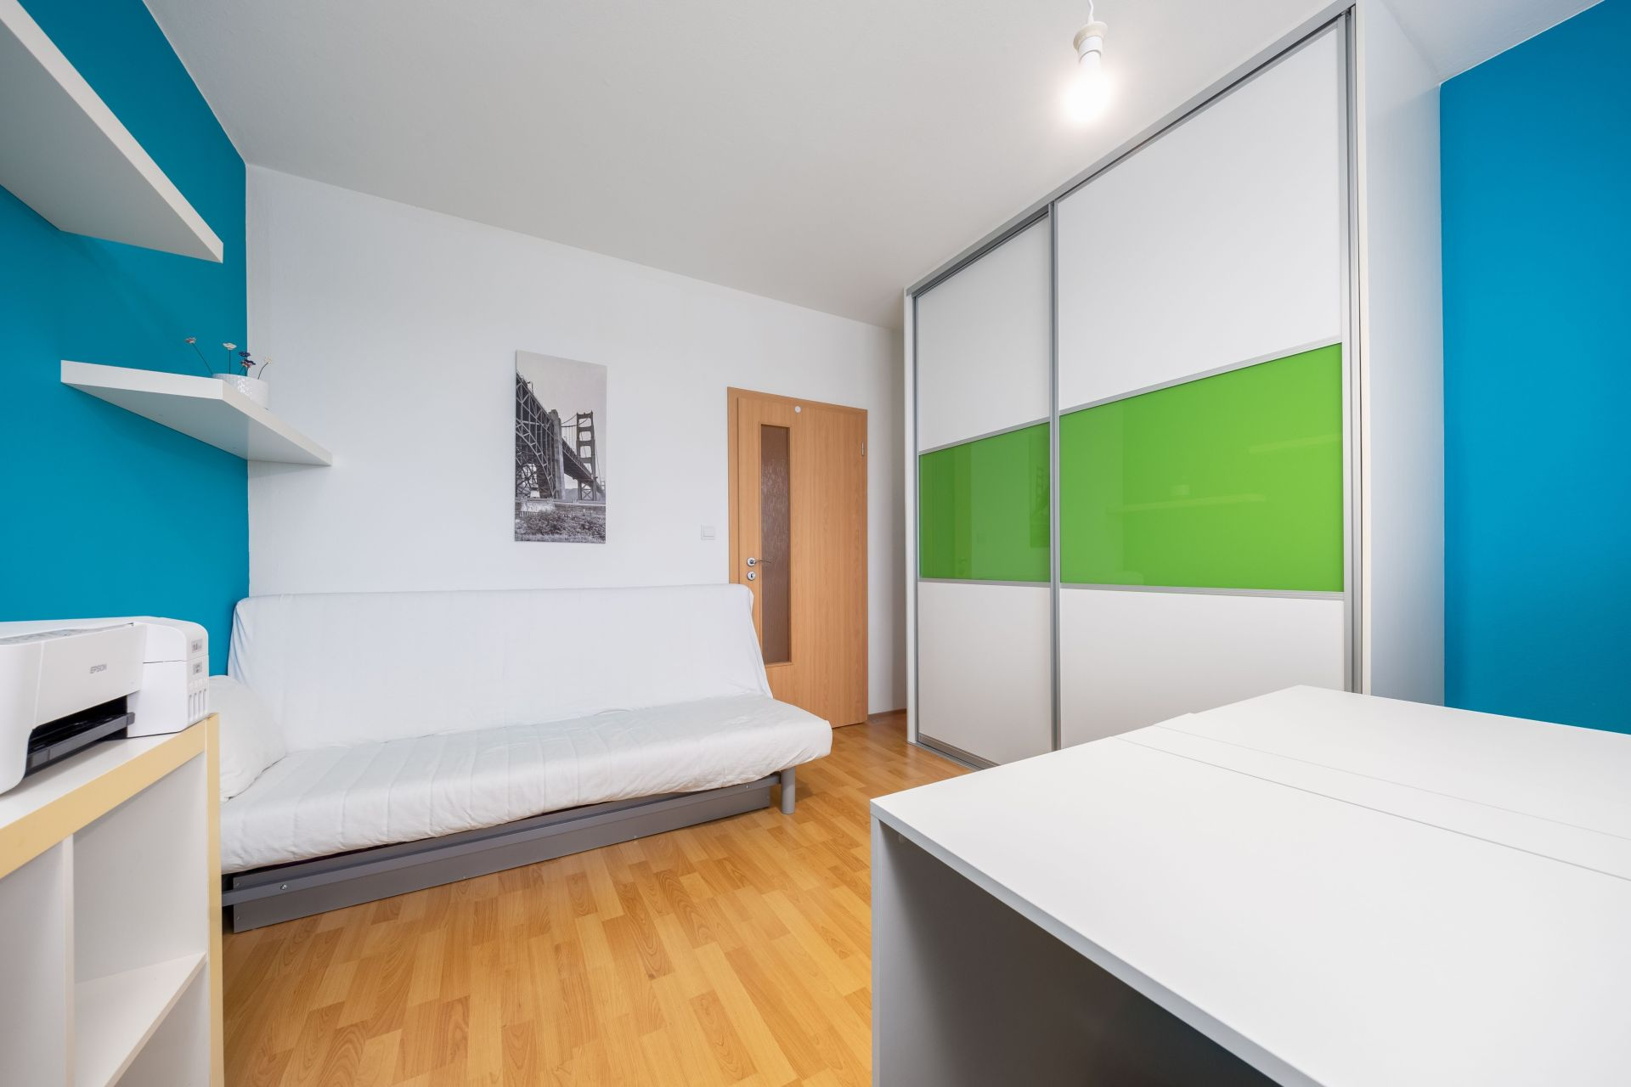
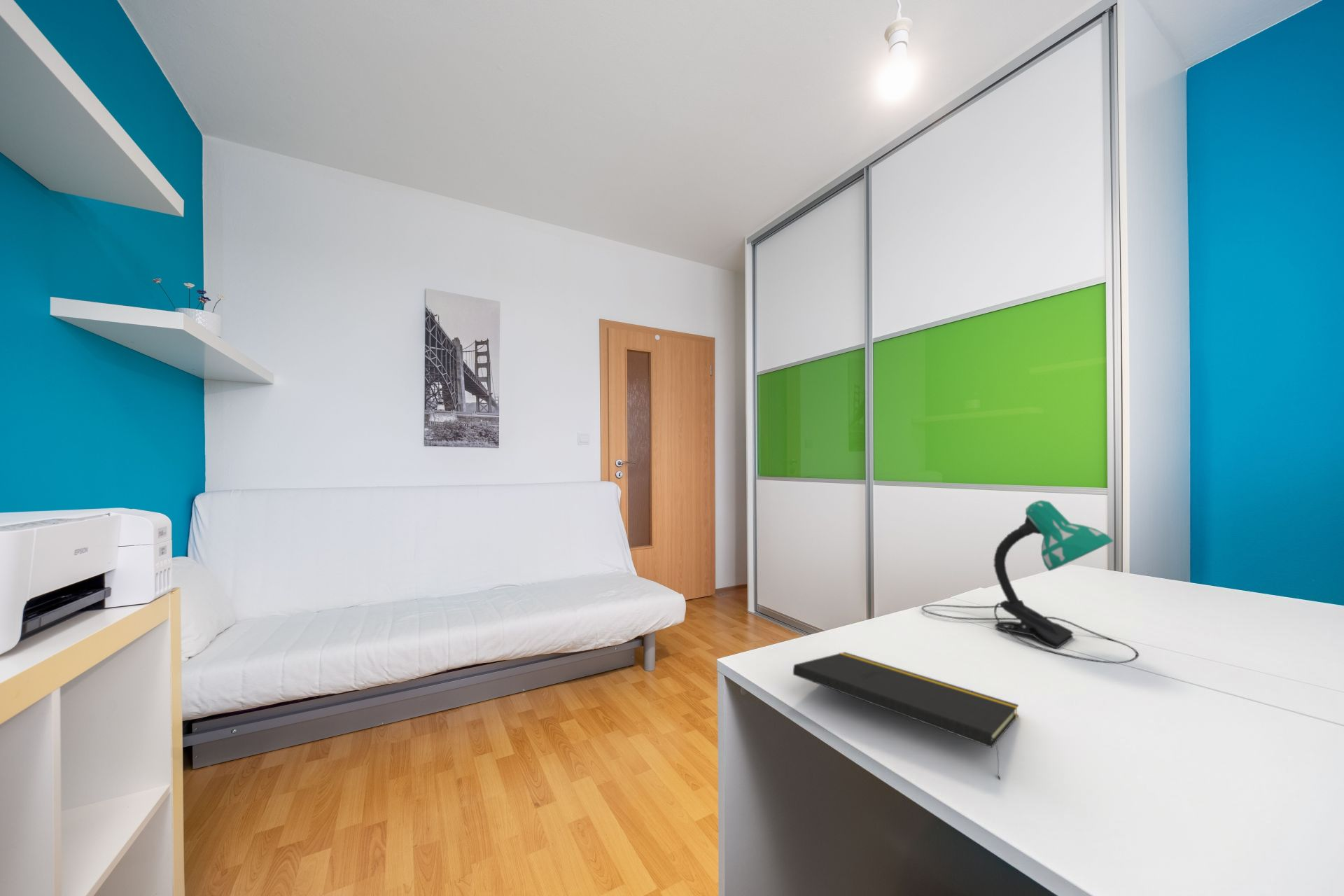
+ notepad (902, 689)
+ desk lamp (1005, 559)
